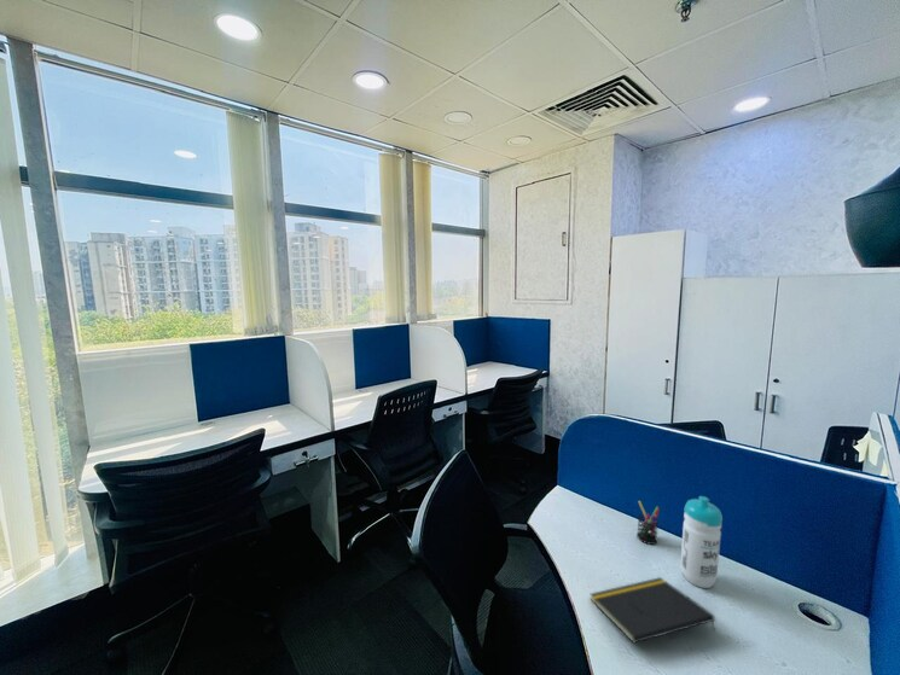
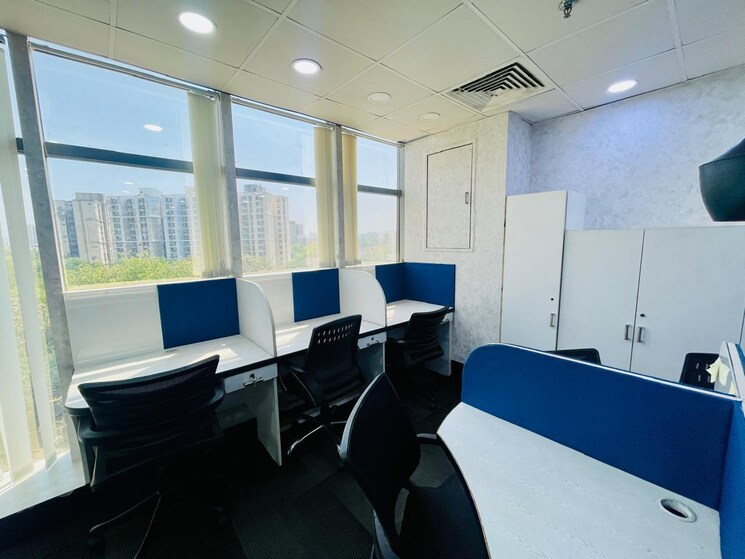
- water bottle (701, 537)
- pen holder (650, 520)
- notepad (648, 606)
